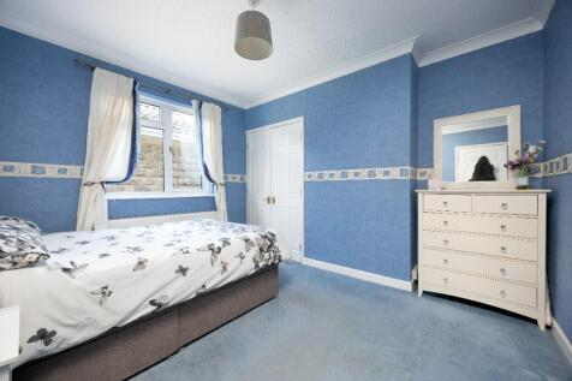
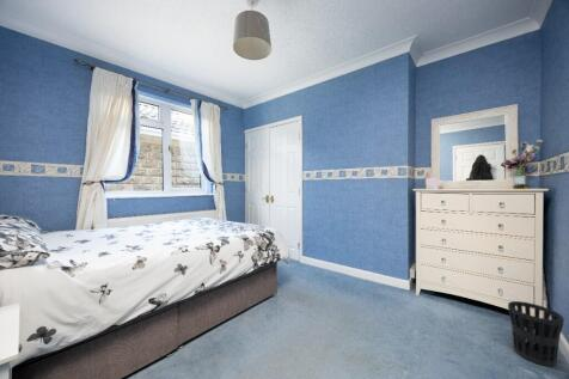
+ wastebasket (533, 332)
